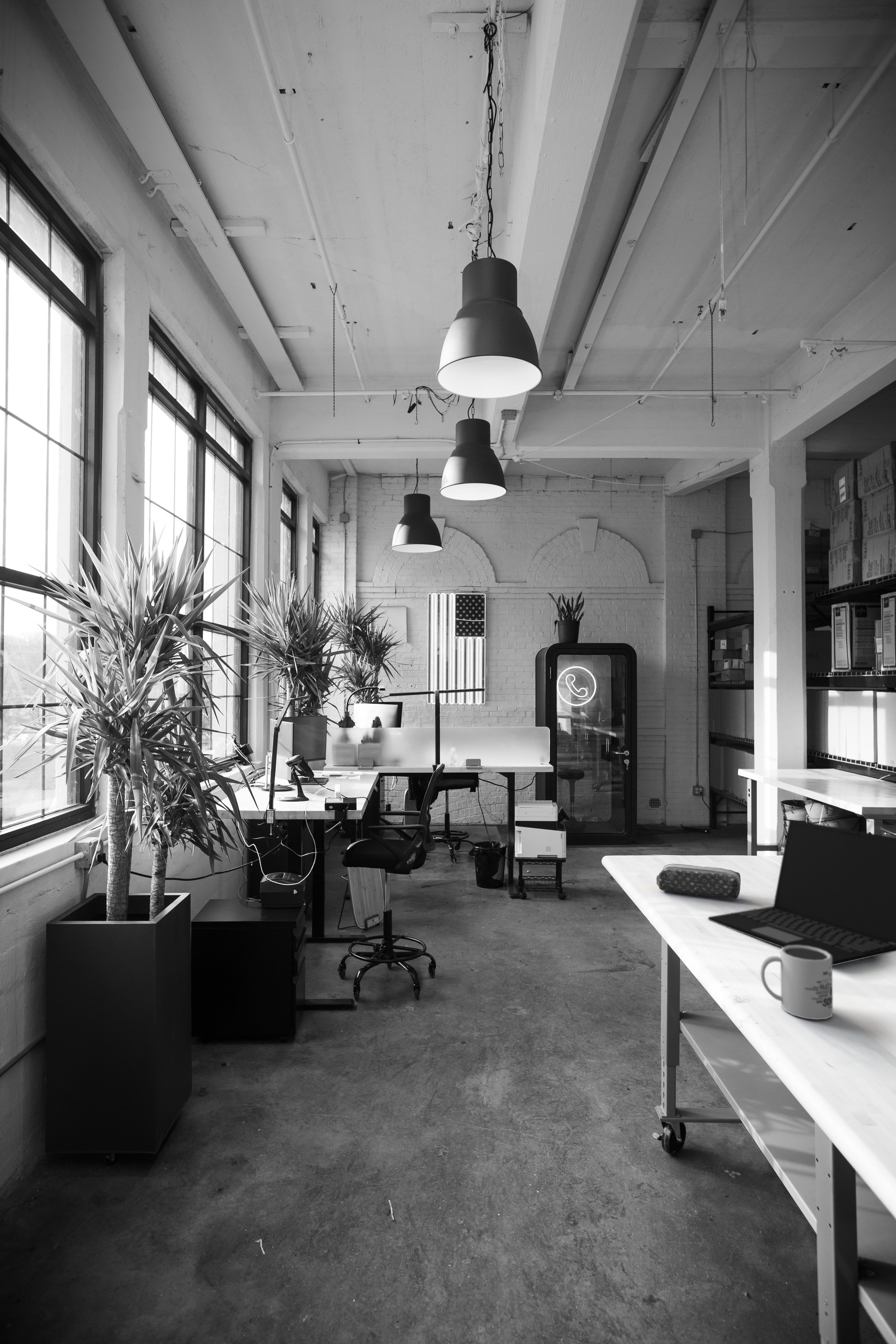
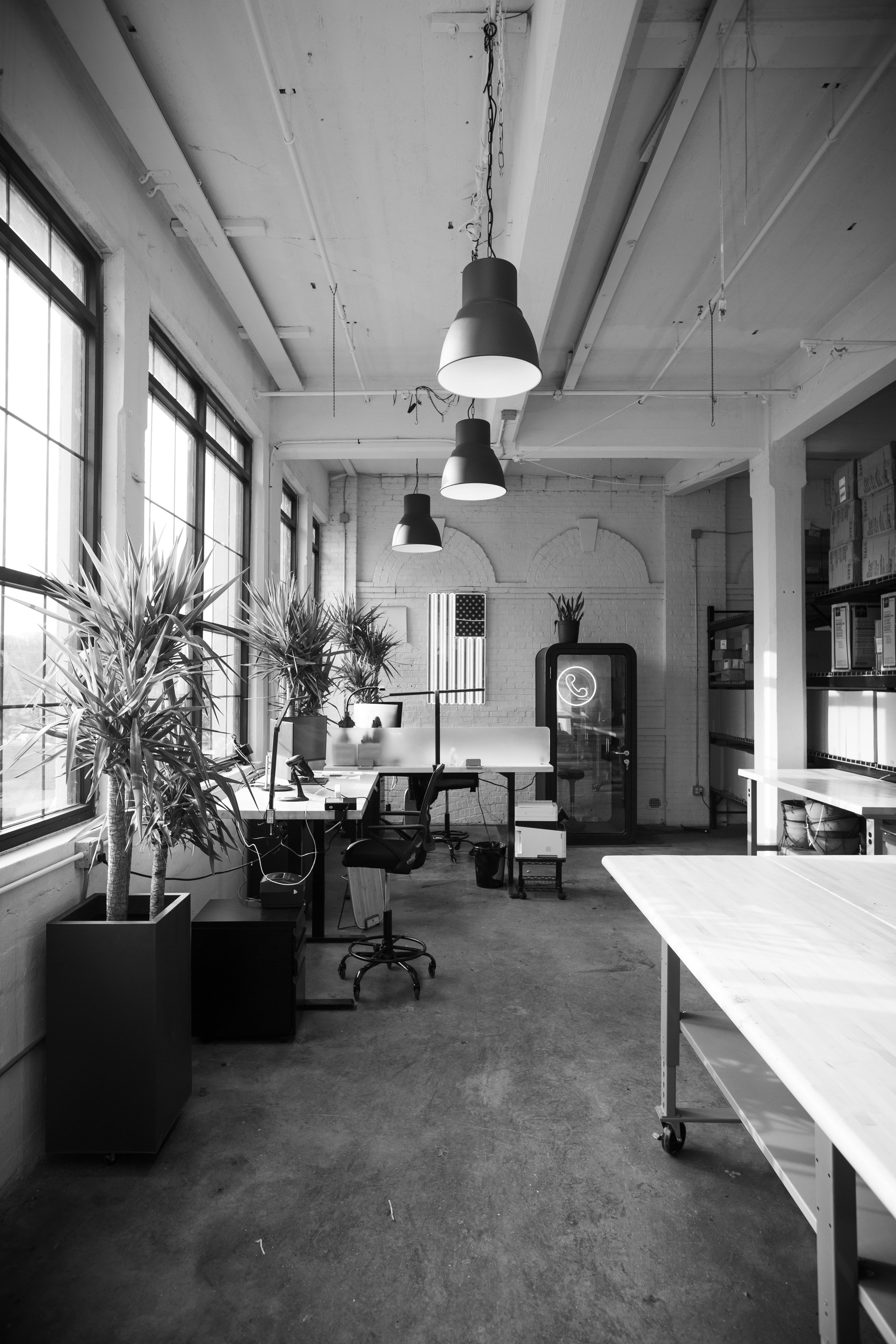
- mug (796, 980)
- laptop (810, 884)
- pencil case (698, 880)
